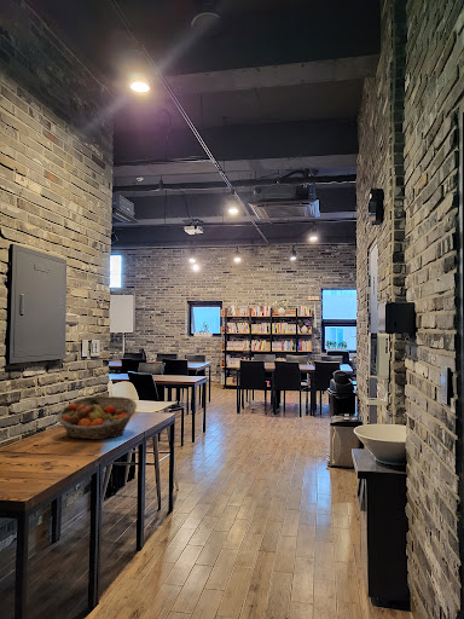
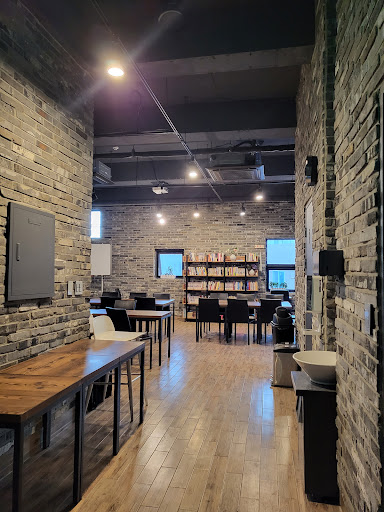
- fruit basket (97, 416)
